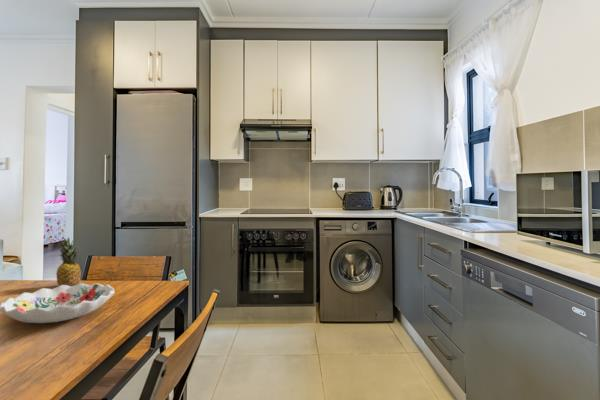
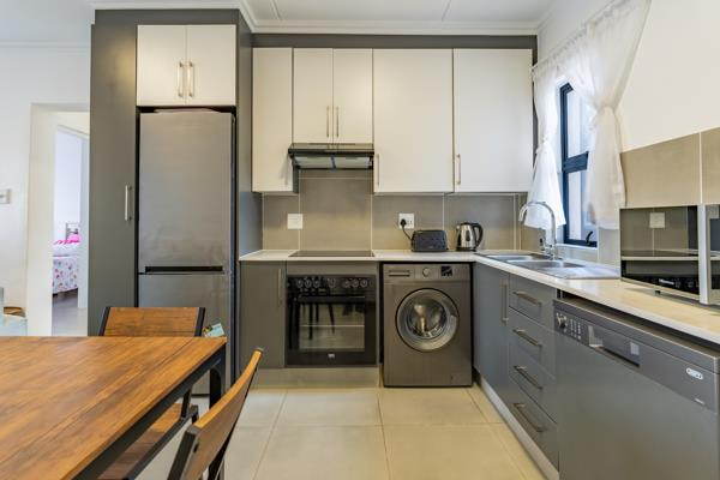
- decorative bowl (61, 304)
- fruit (68, 261)
